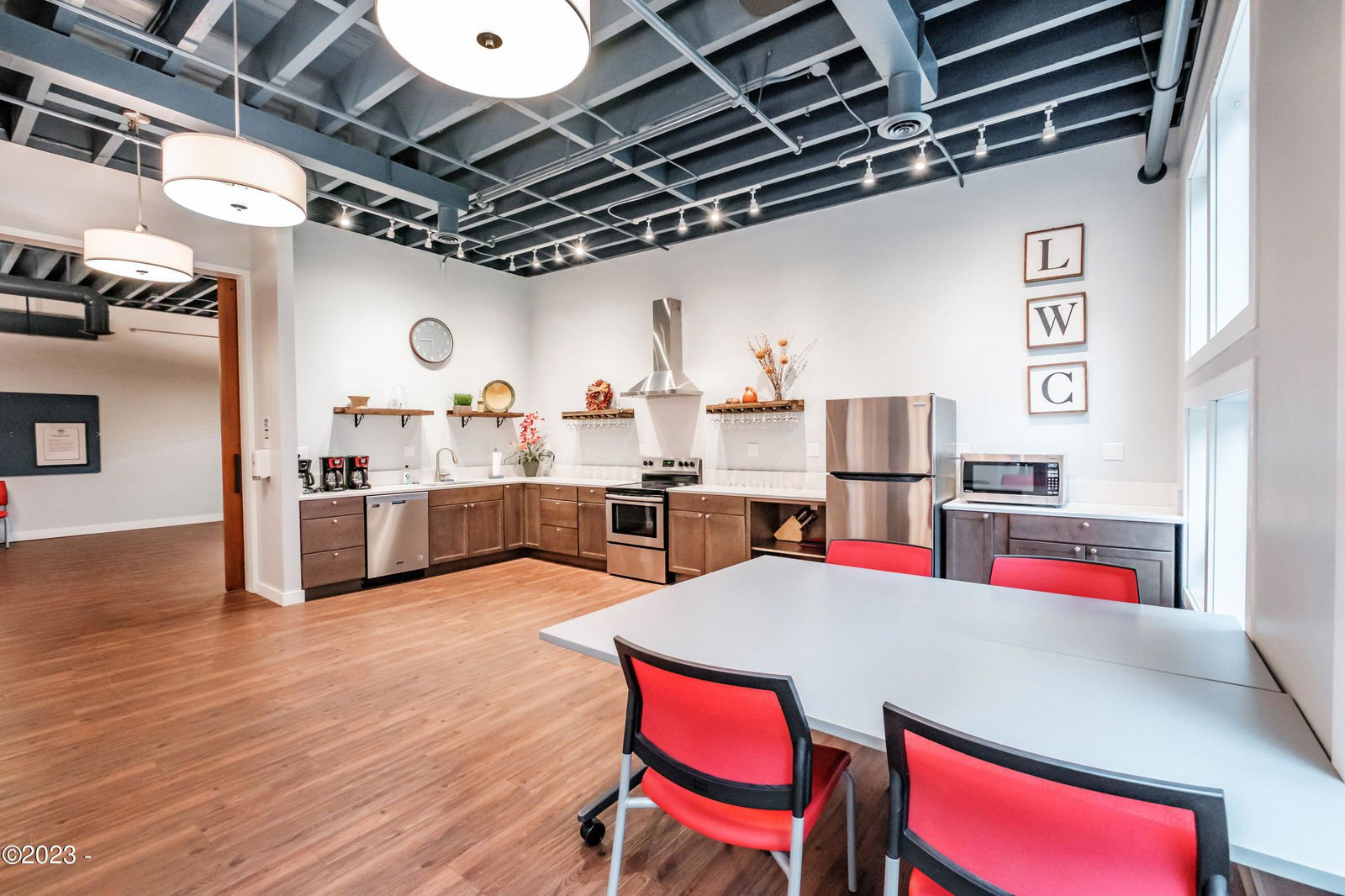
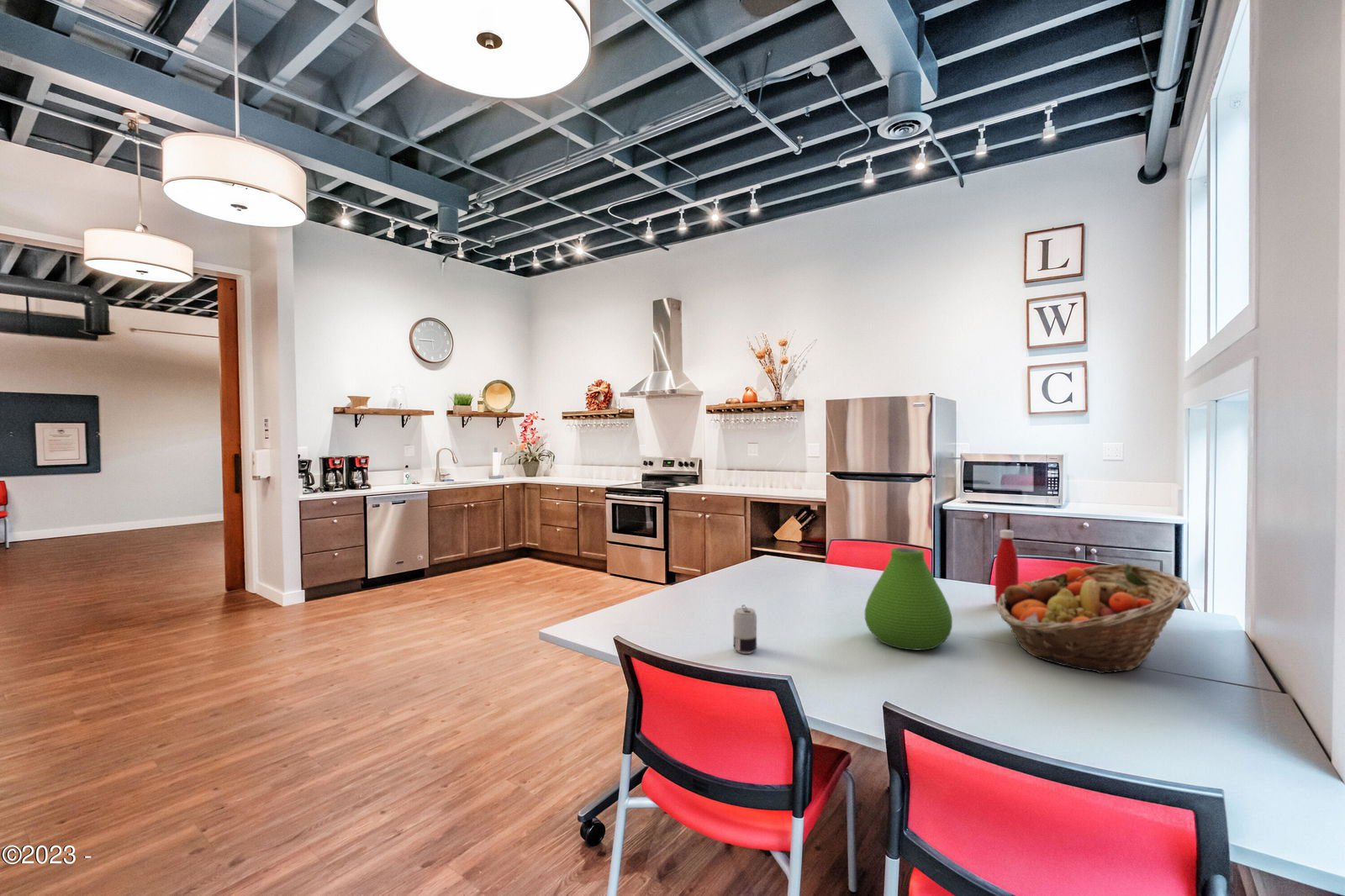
+ fruit basket (1084, 609)
+ vase (907, 595)
+ bottle (1006, 567)
+ beverage can (745, 628)
